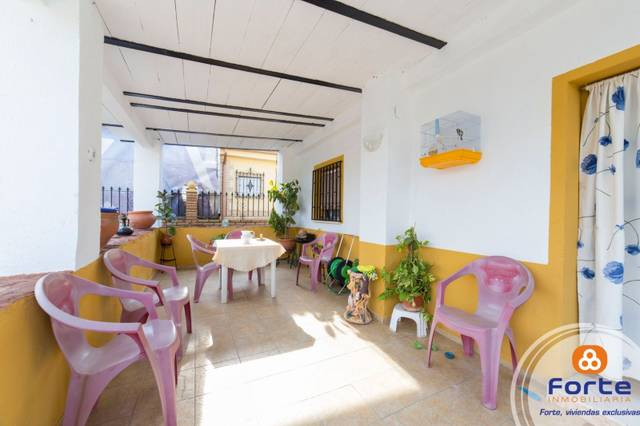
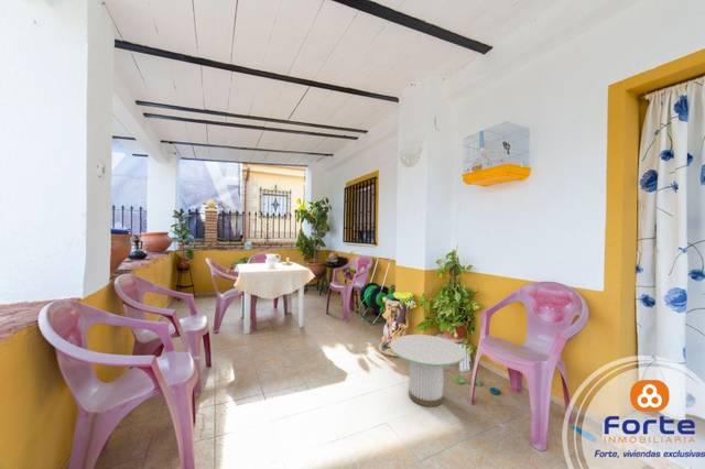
+ side table (425, 372)
